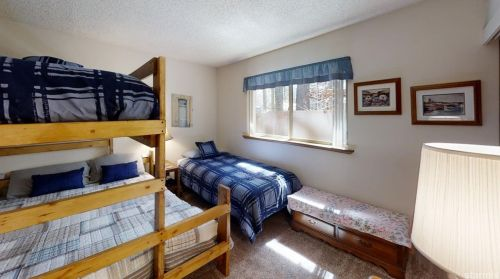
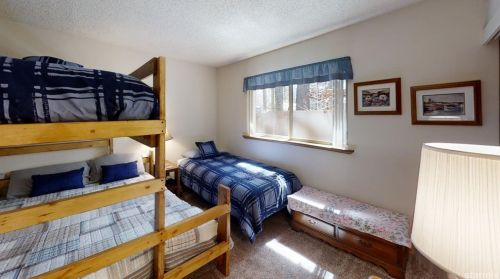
- wall art (182, 111)
